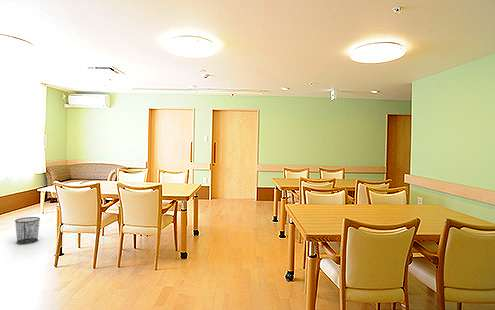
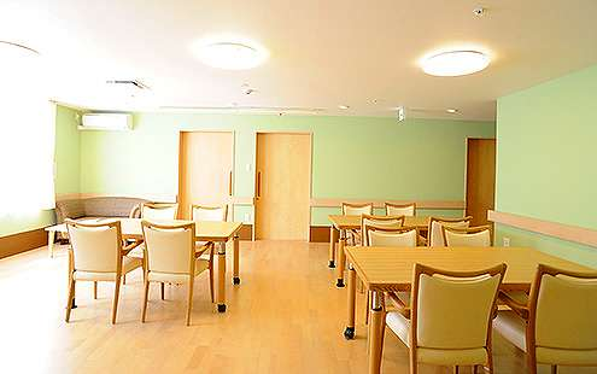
- waste bin (27, 231)
